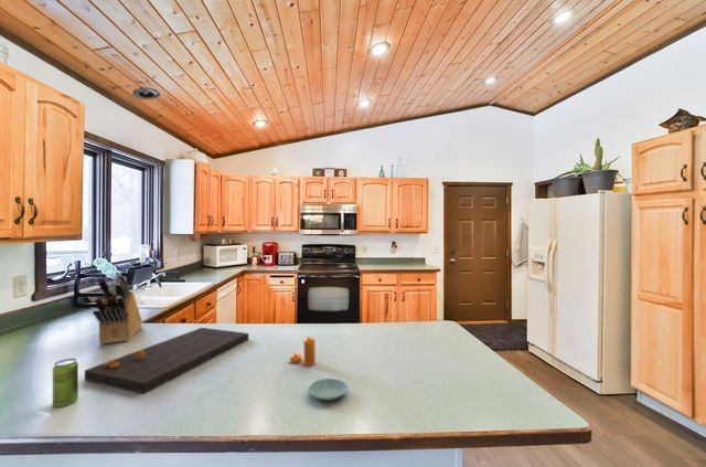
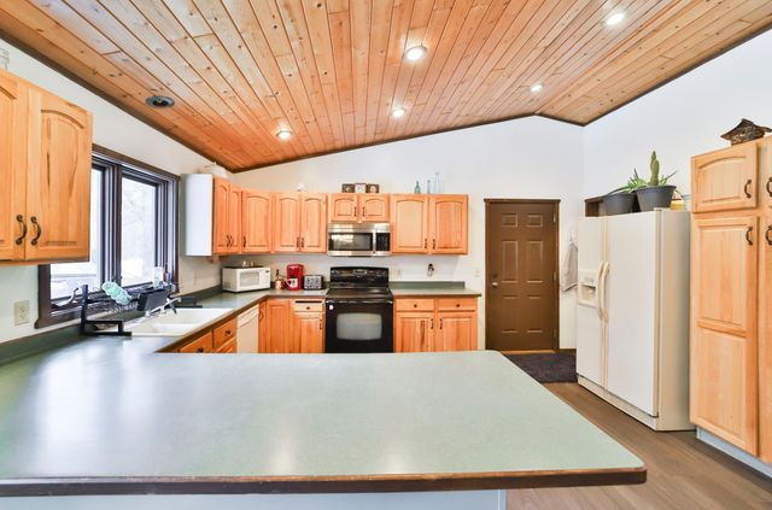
- saucer (328, 391)
- beverage can (65, 382)
- cutting board (179, 349)
- knife block (119, 304)
- pepper shaker (304, 349)
